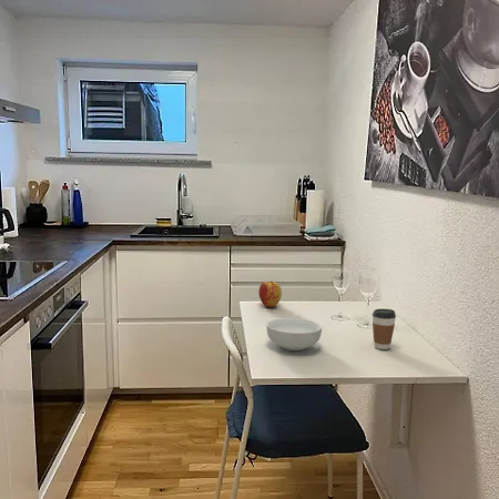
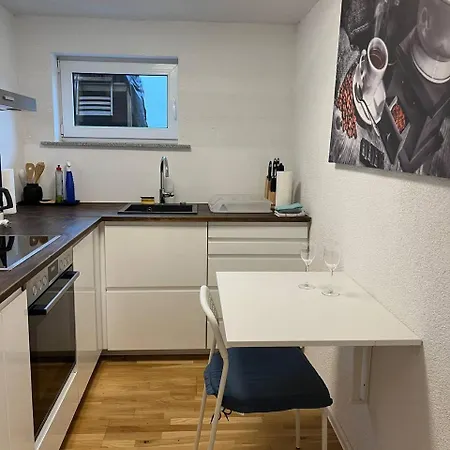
- apple (269, 293)
- coffee cup (383, 328)
- cereal bowl (293, 335)
